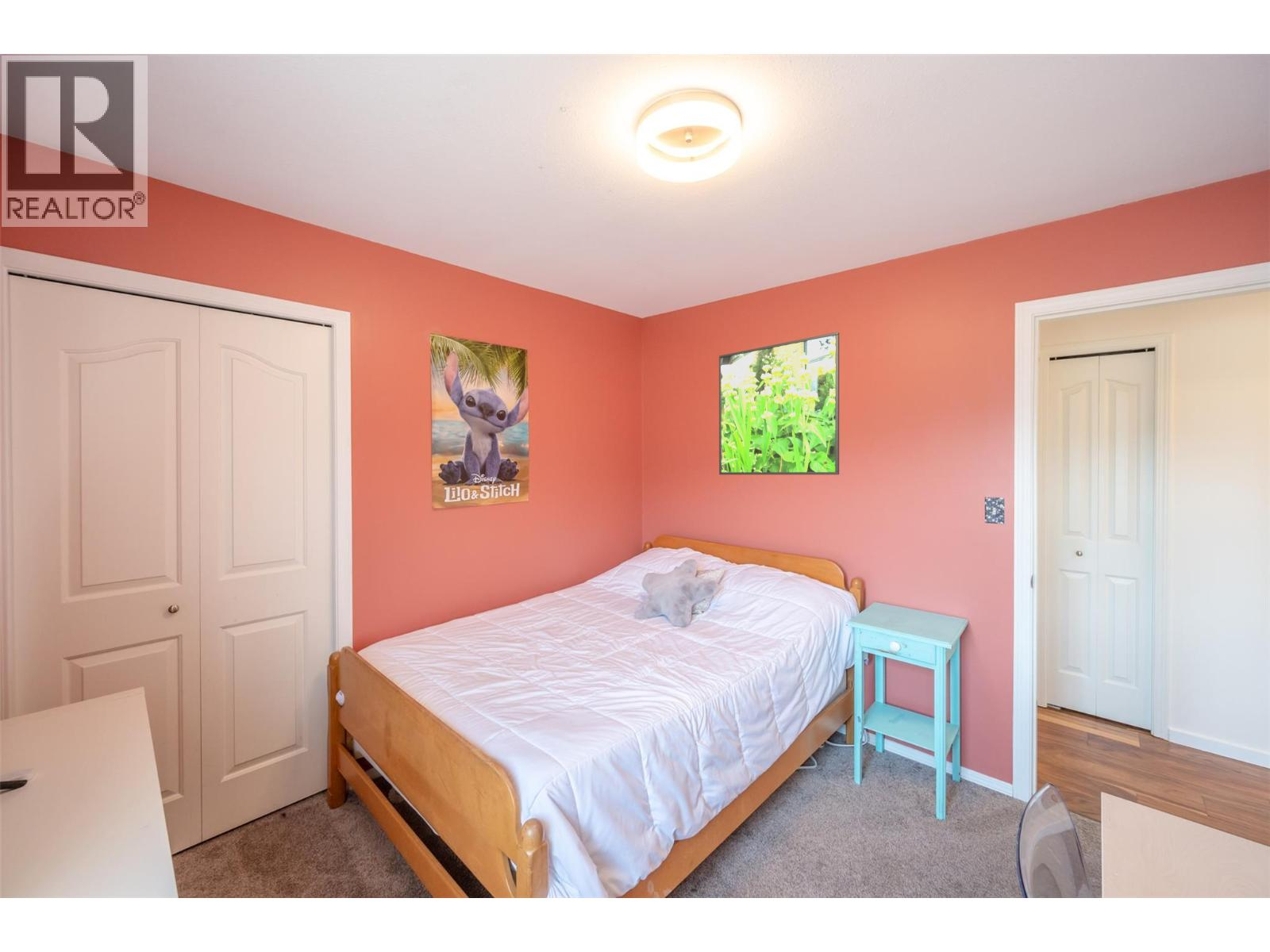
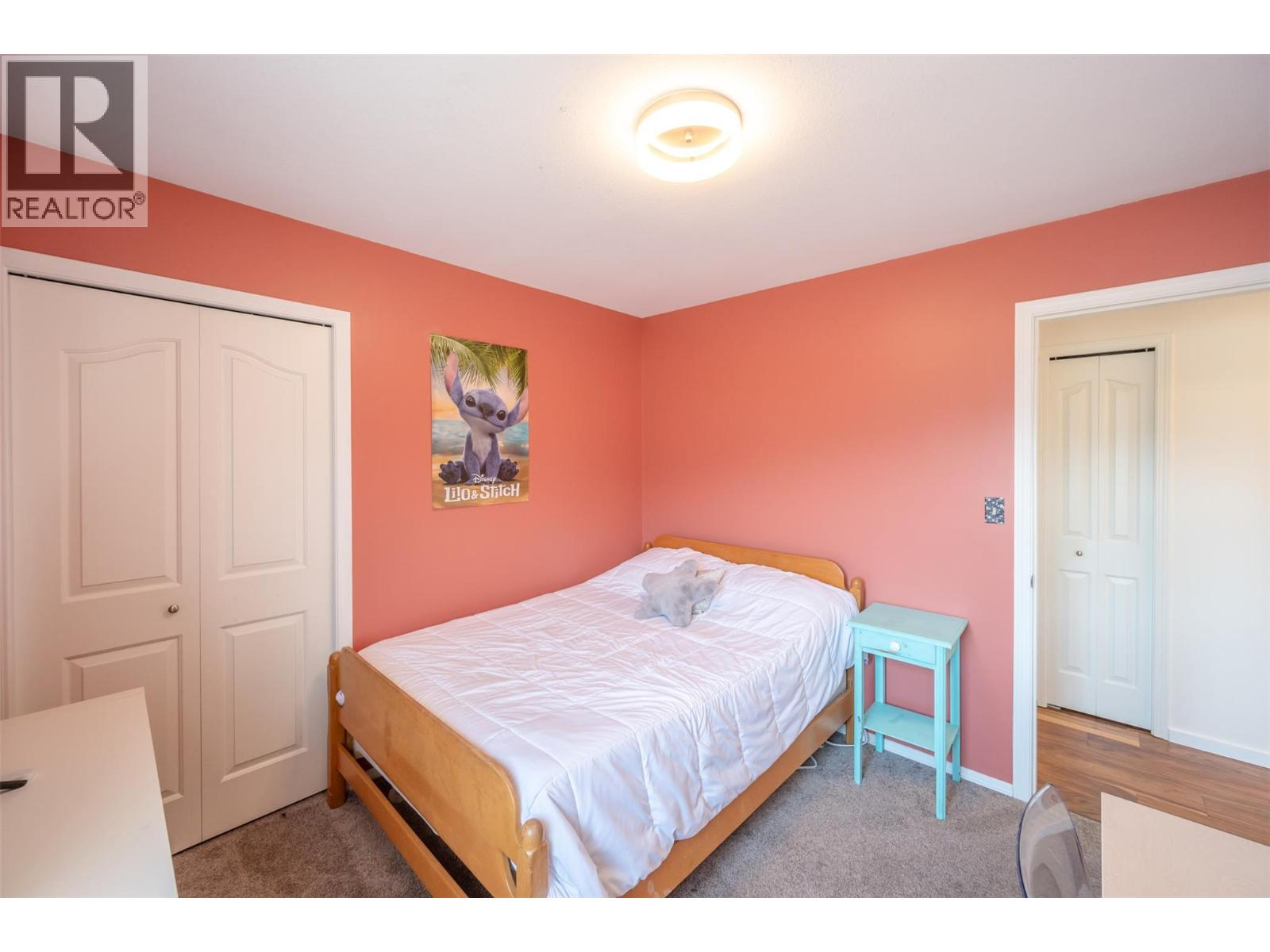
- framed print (773, 409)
